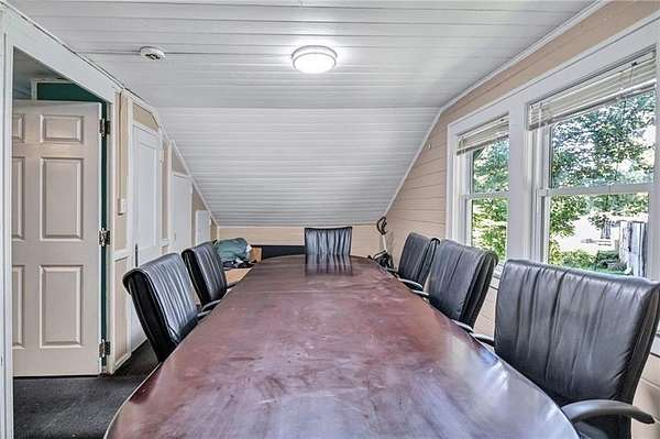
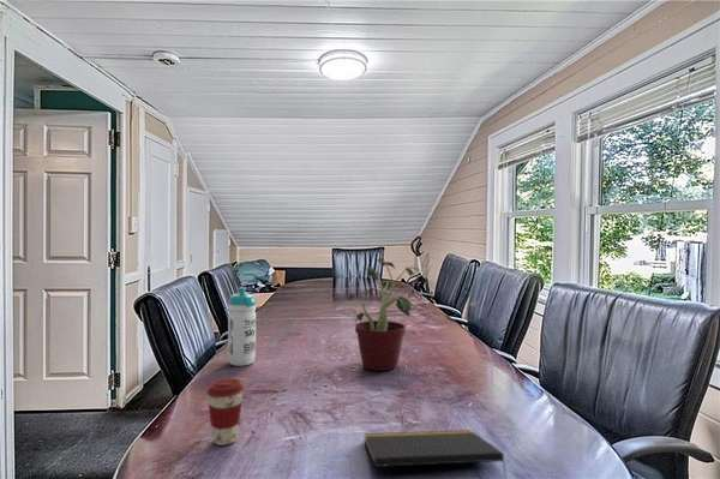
+ notepad (427, 445)
+ coffee cup (224, 411)
+ potted plant (383, 309)
+ water bottle (241, 324)
